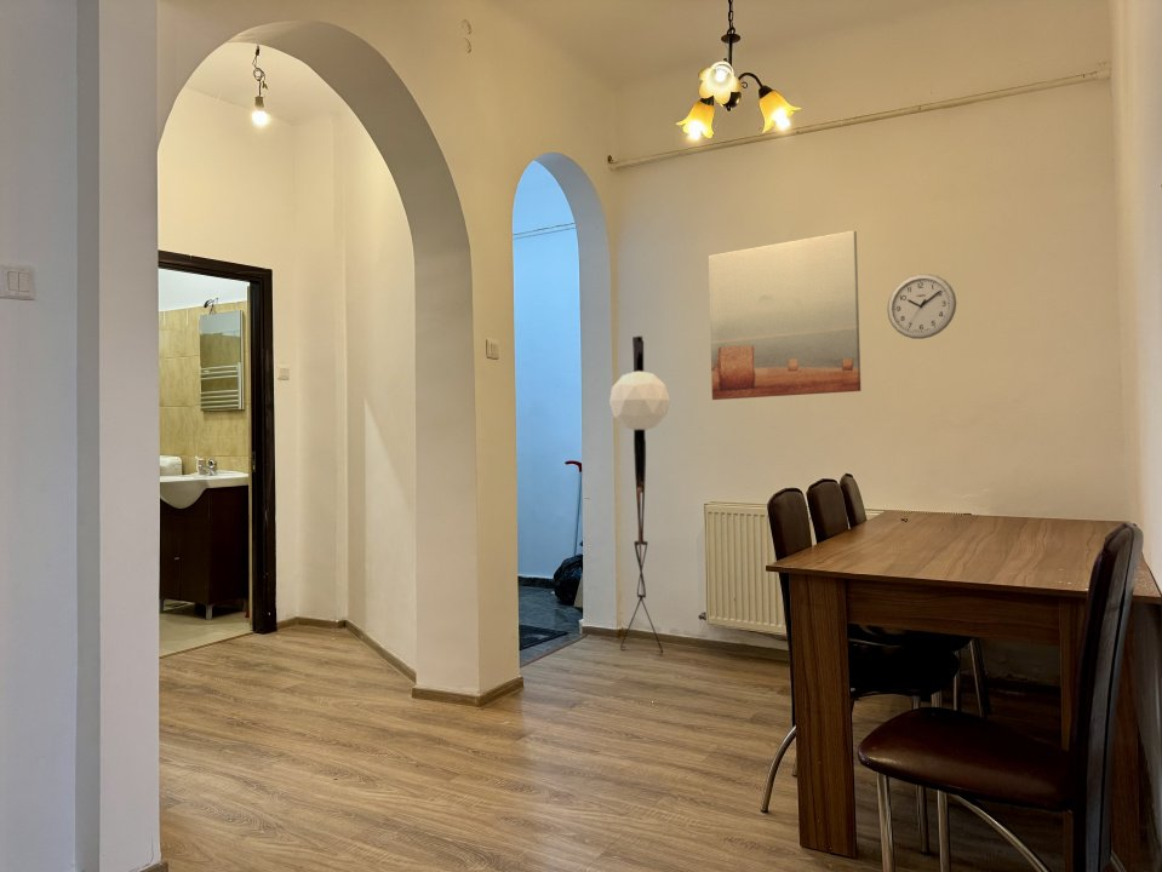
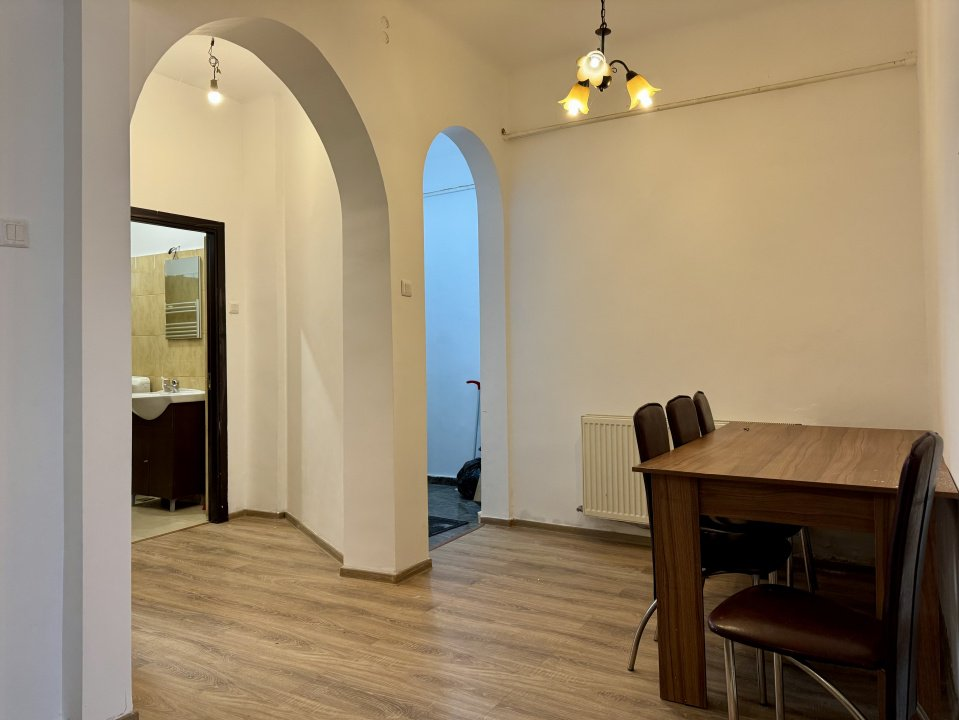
- wall art (780, 320)
- wall clock (920, 305)
- floor lamp (641, 492)
